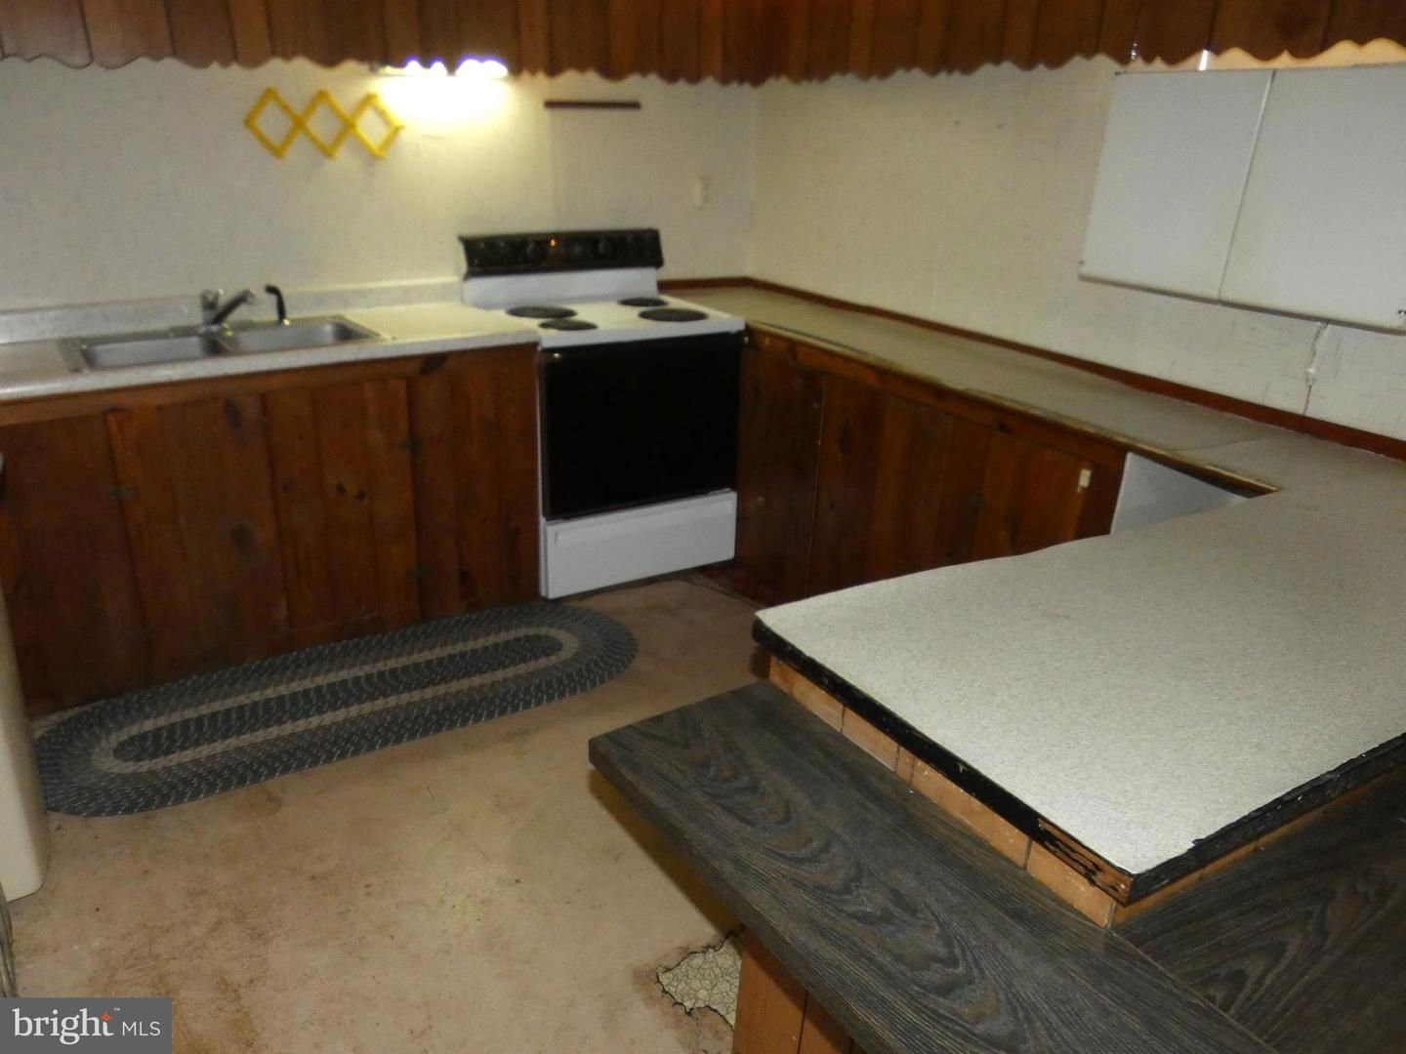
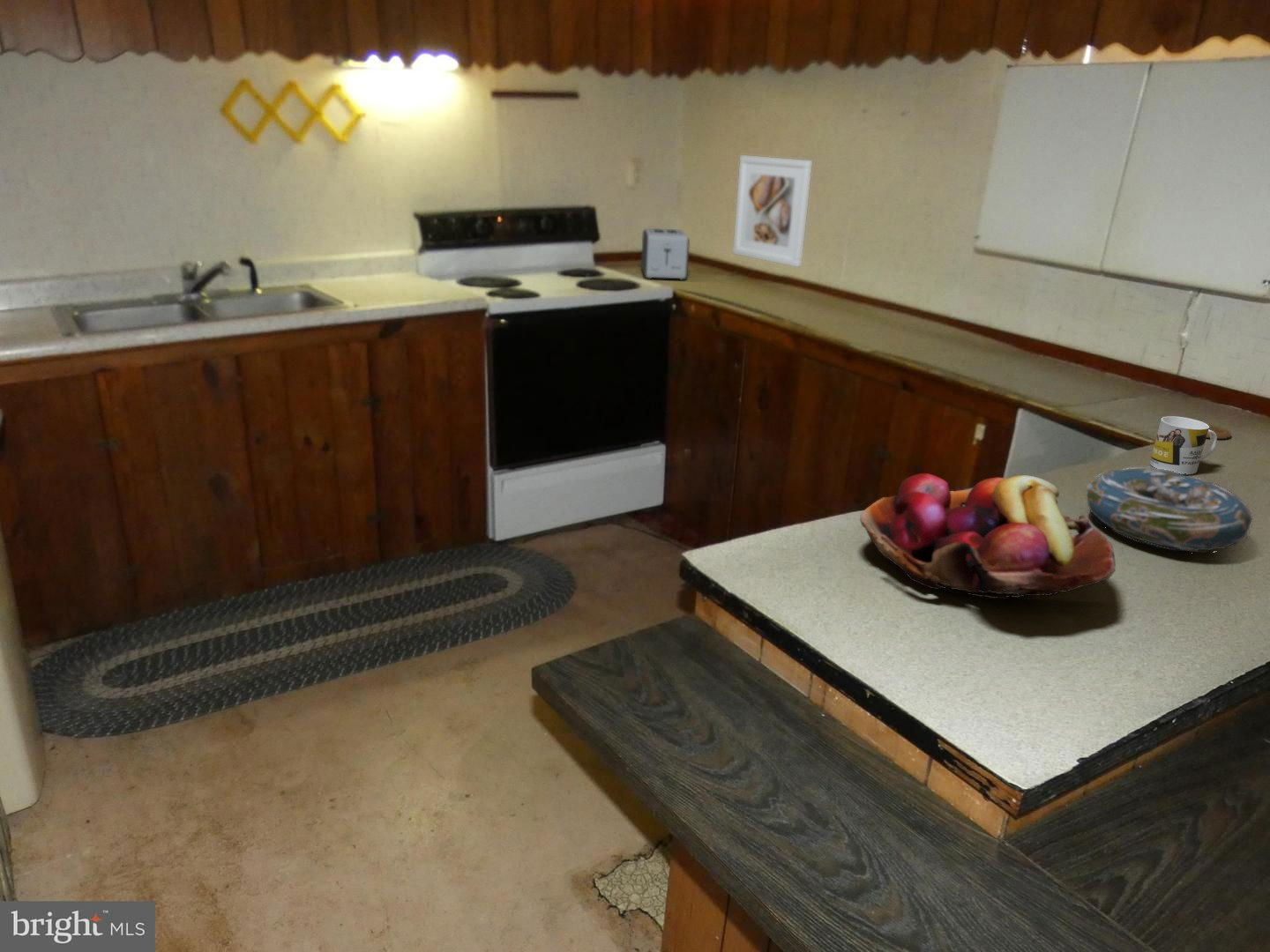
+ toaster (664, 254)
+ coaster (1207, 434)
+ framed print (770, 210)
+ decorative bowl (1165, 508)
+ mug (1187, 445)
+ fruit basket (990, 529)
